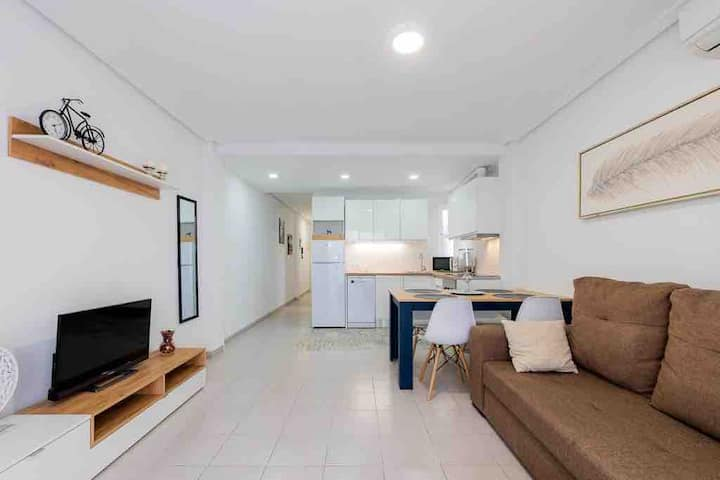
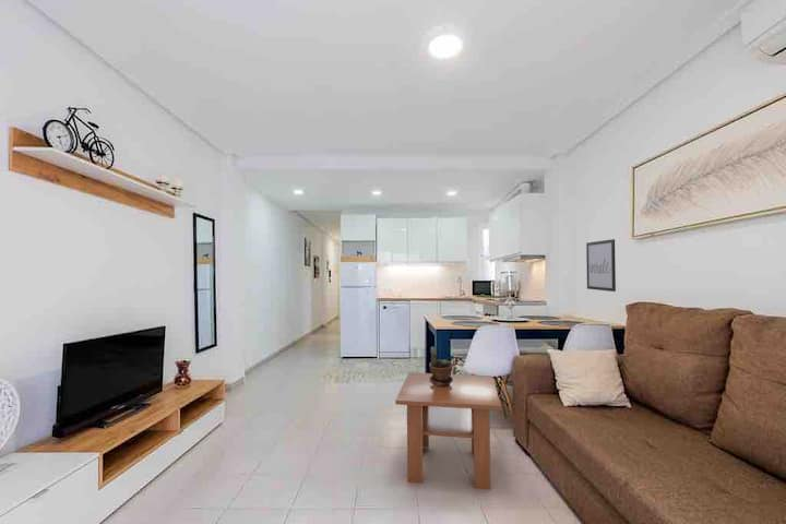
+ coffee table (449, 426)
+ potted plant (441, 365)
+ wall art (599, 265)
